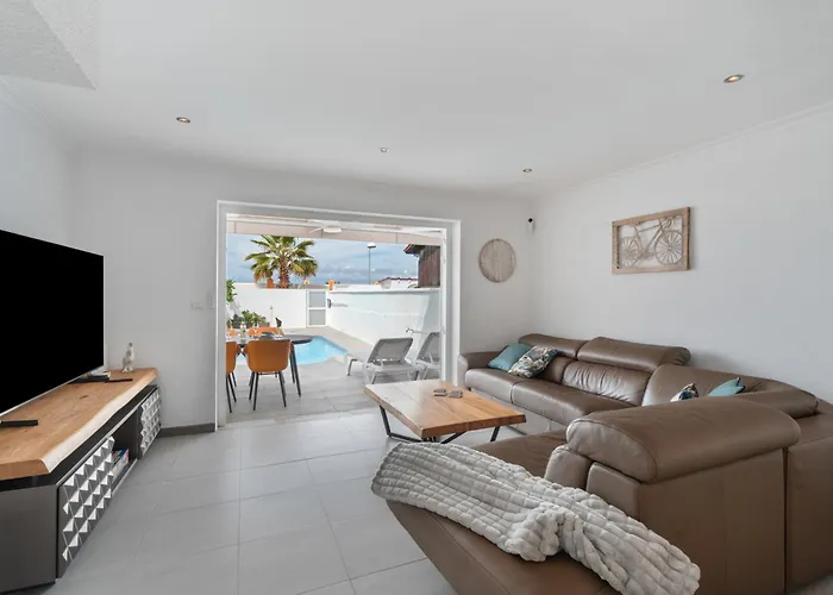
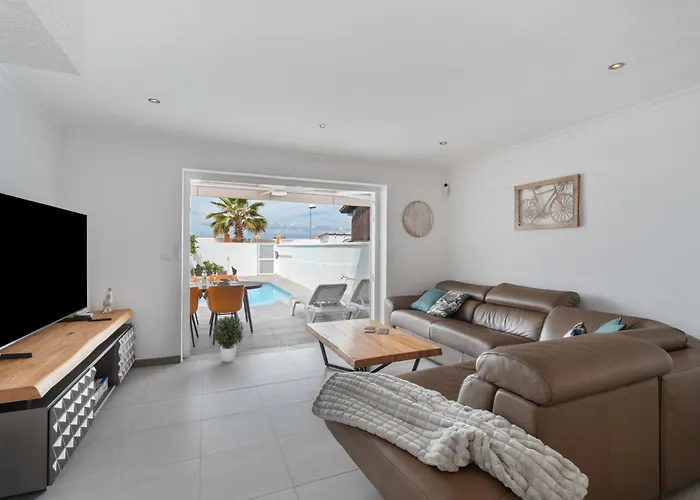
+ potted plant (228, 338)
